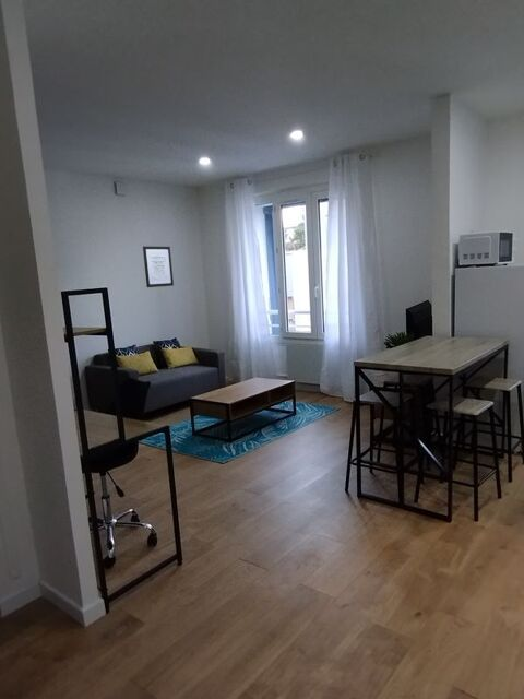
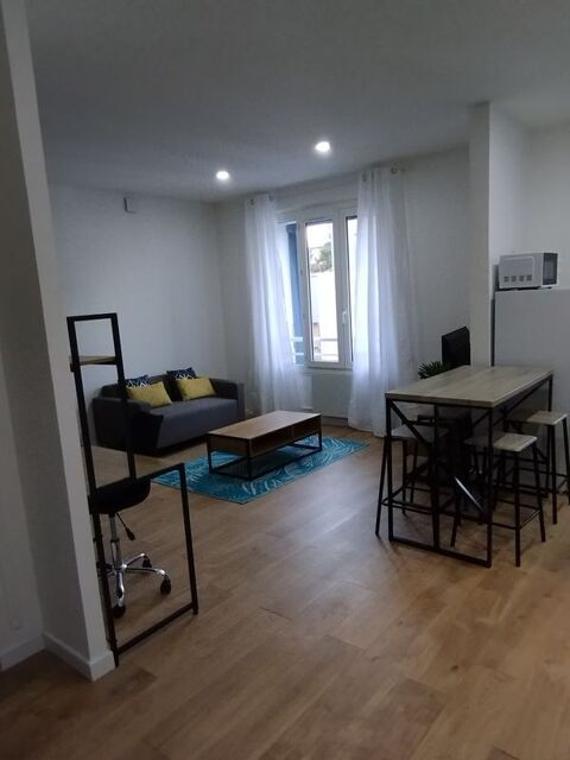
- wall art (158, 266)
